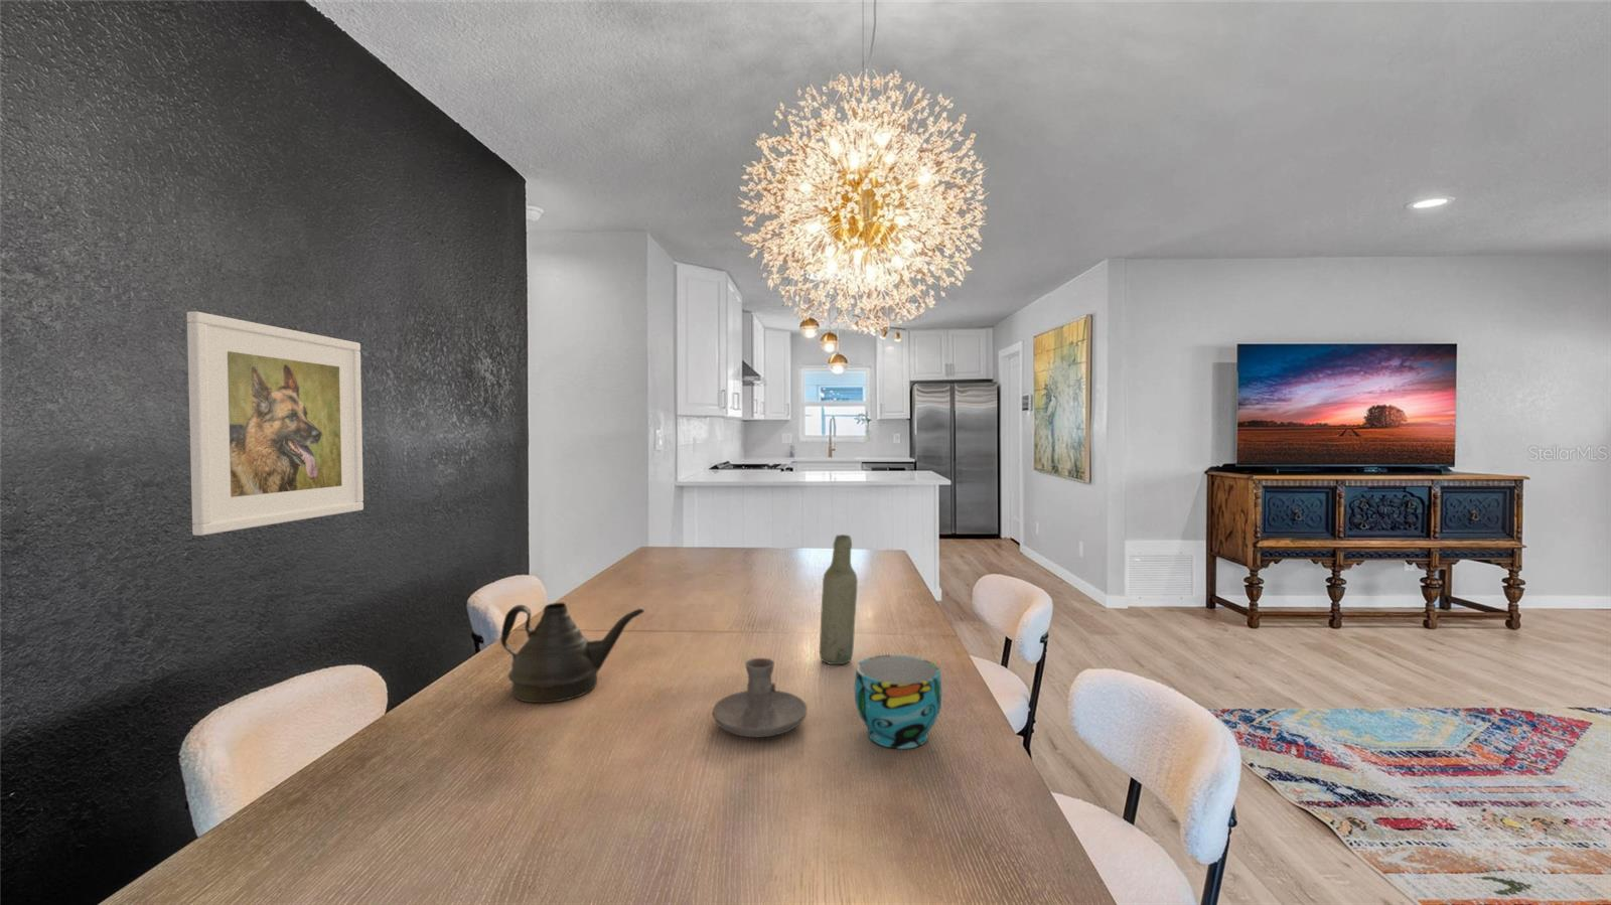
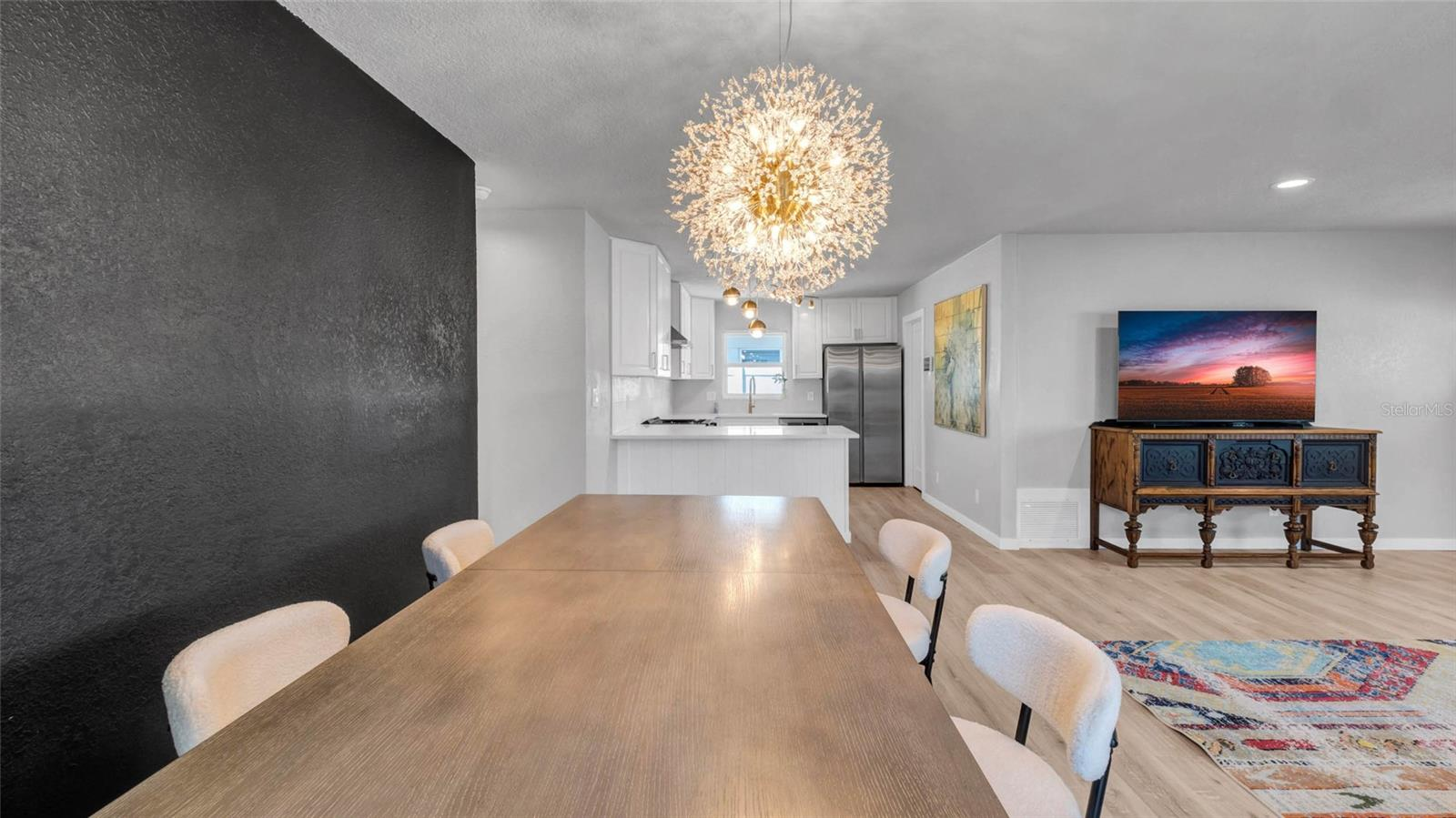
- teapot (573, 646)
- cup (897, 699)
- bottle (838, 597)
- candle holder (760, 688)
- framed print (288, 425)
